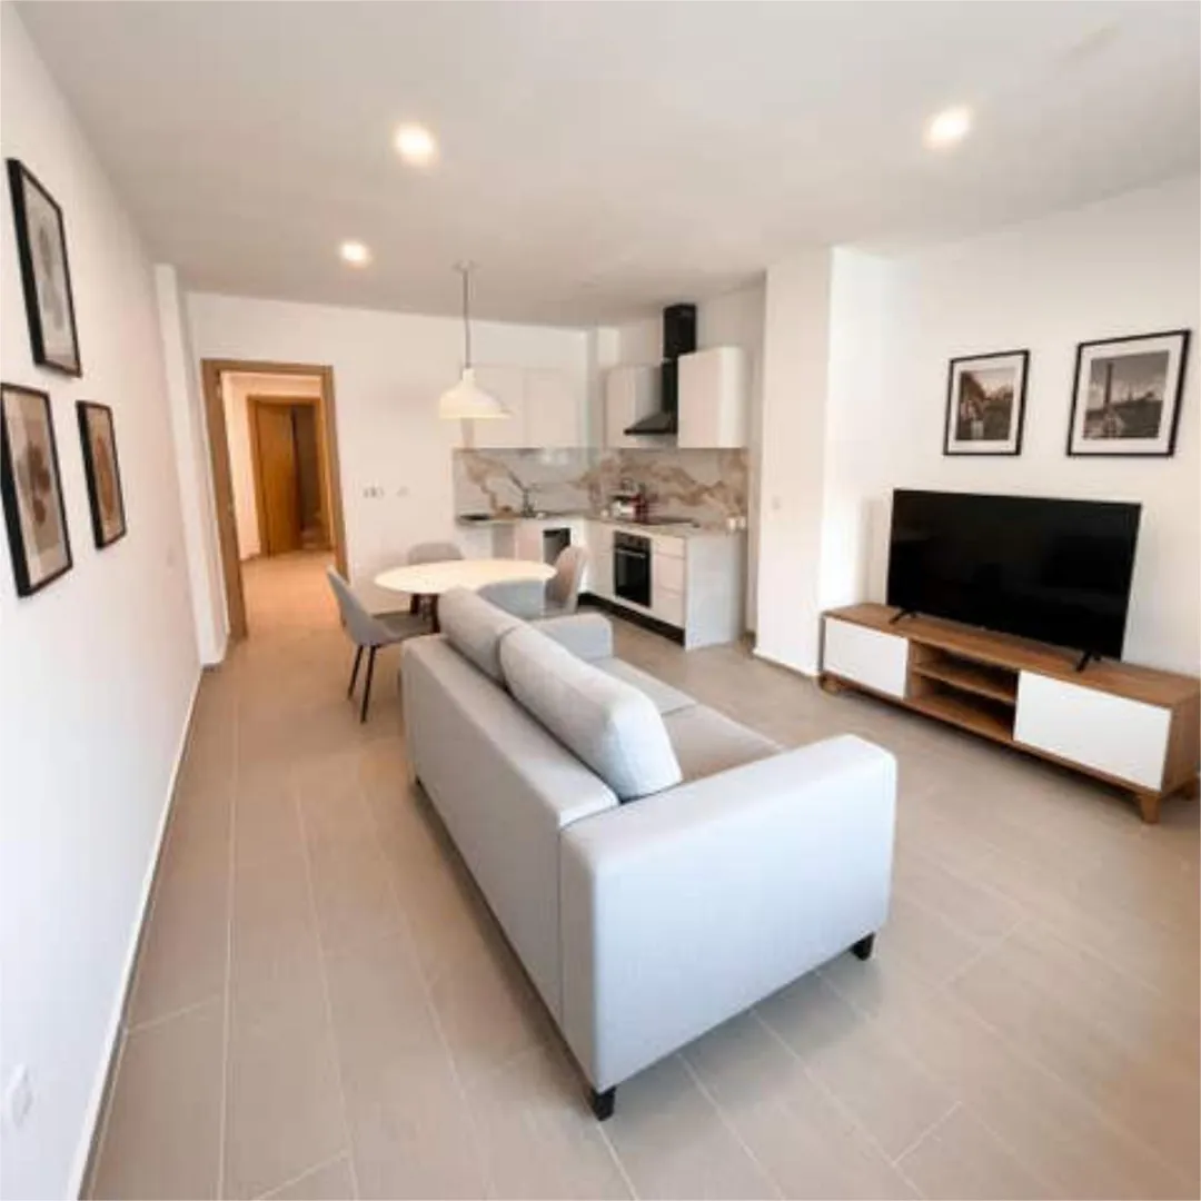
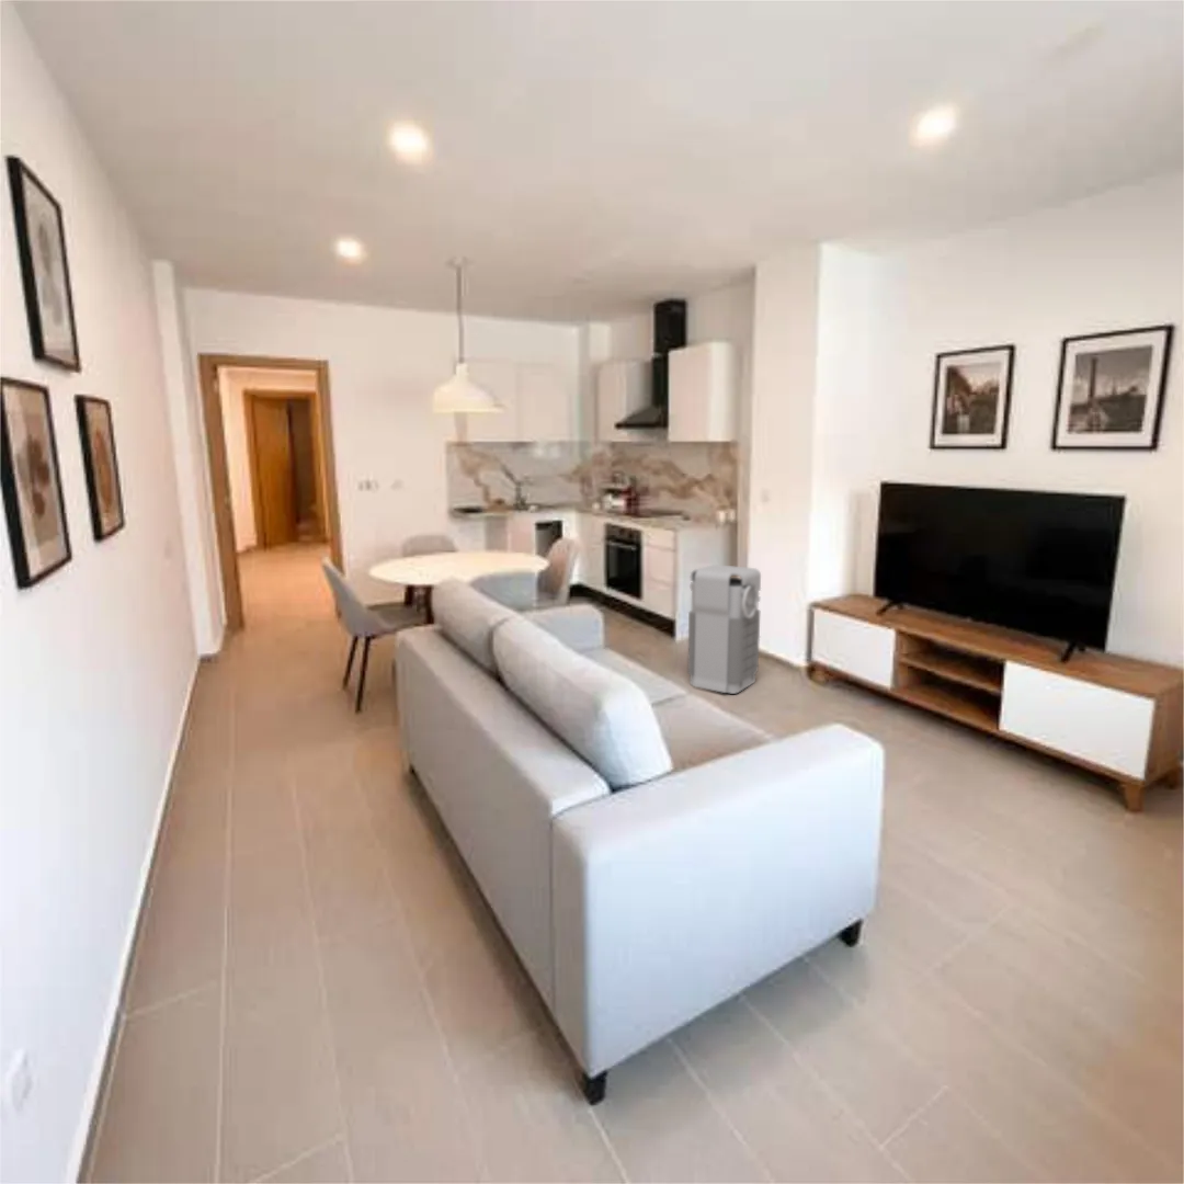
+ grenade (724, 627)
